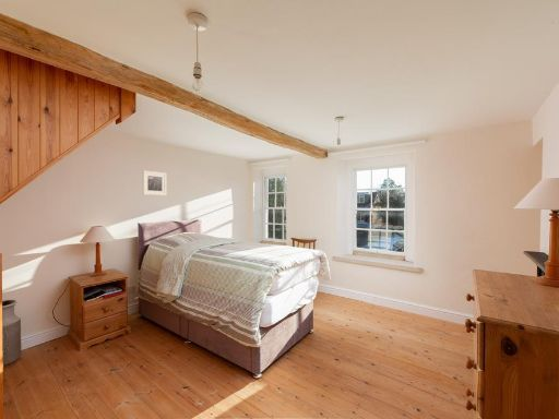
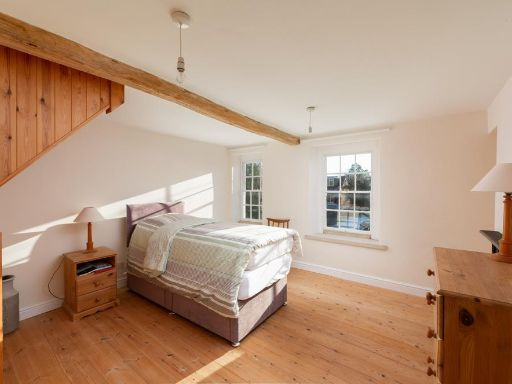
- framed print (154, 183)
